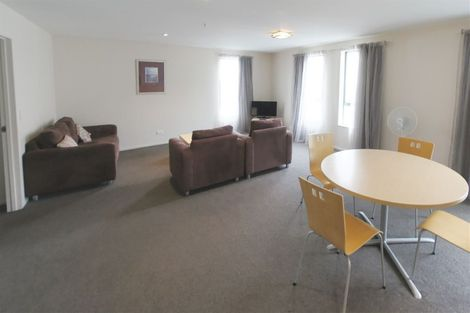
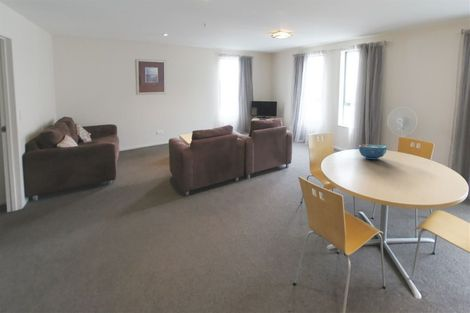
+ bowl (372, 150)
